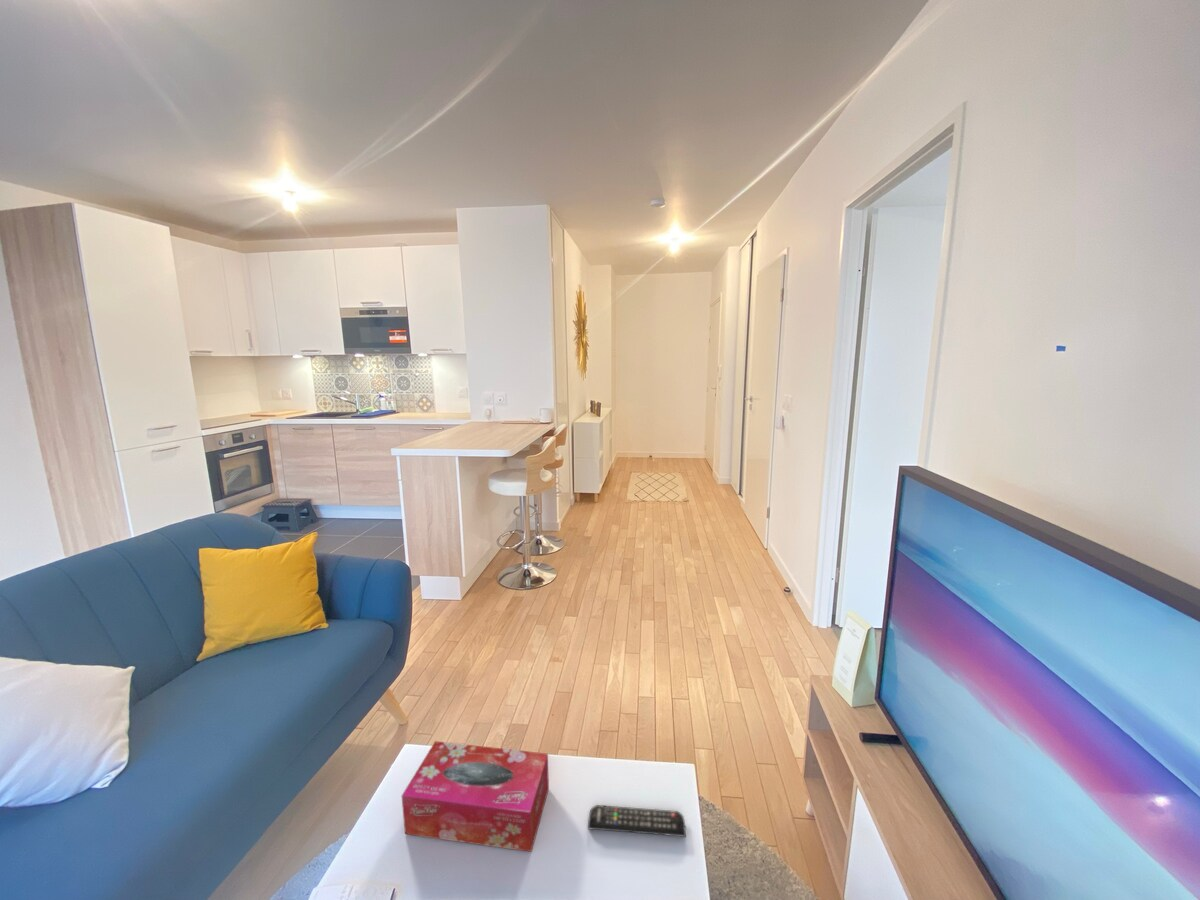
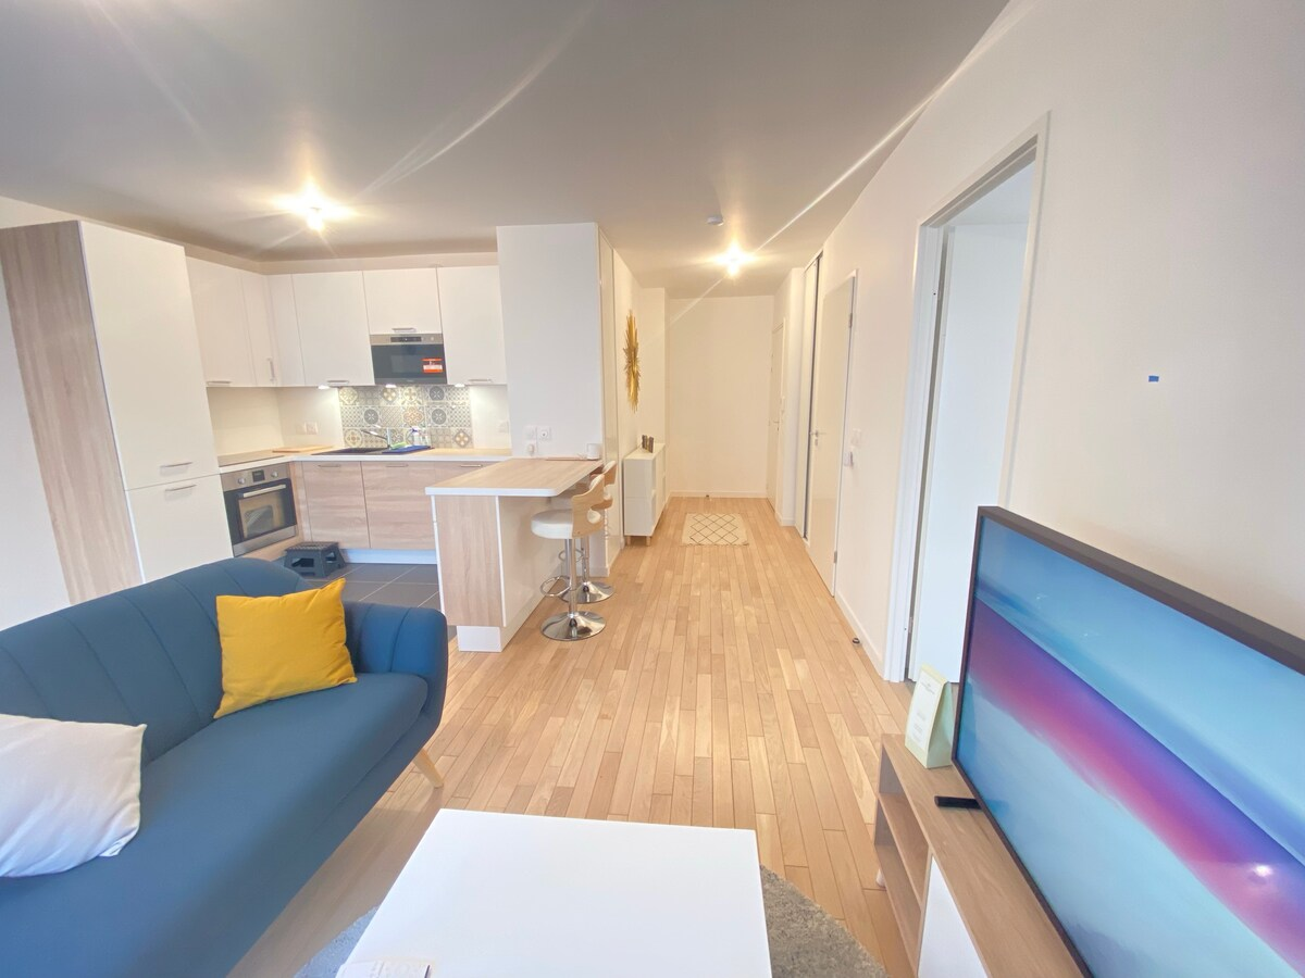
- tissue box (479, 792)
- remote control (636, 821)
